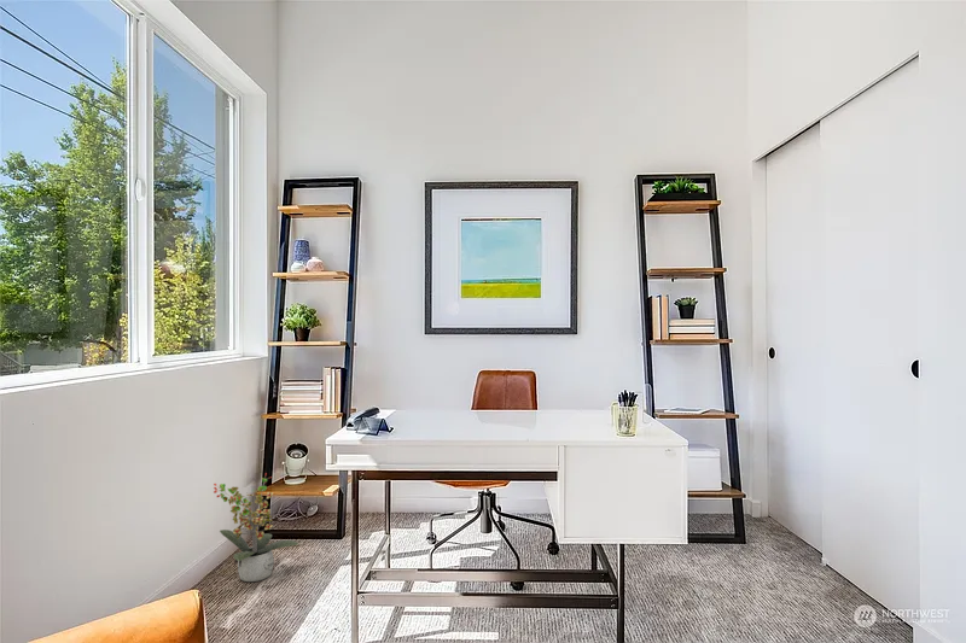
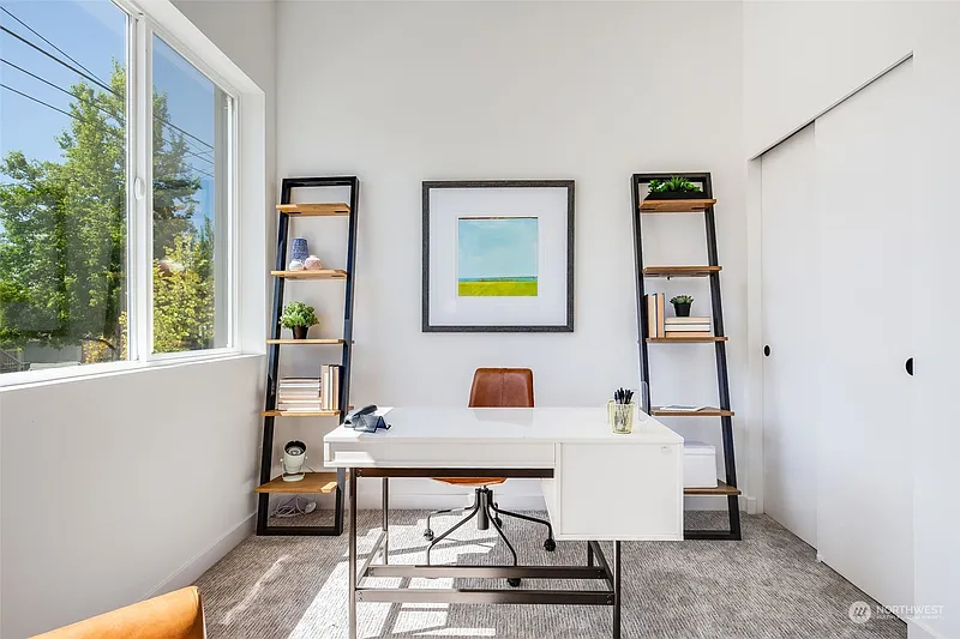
- potted plant (249, 528)
